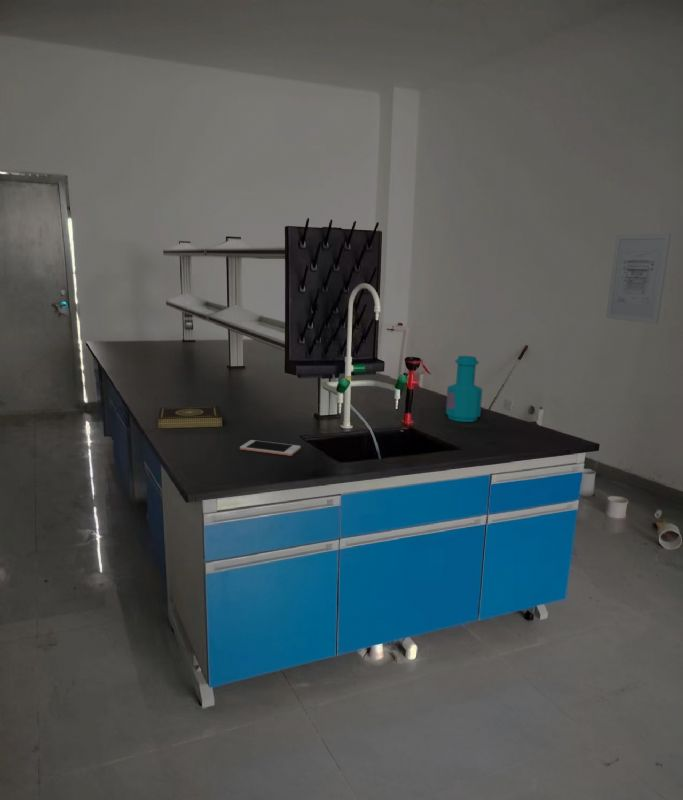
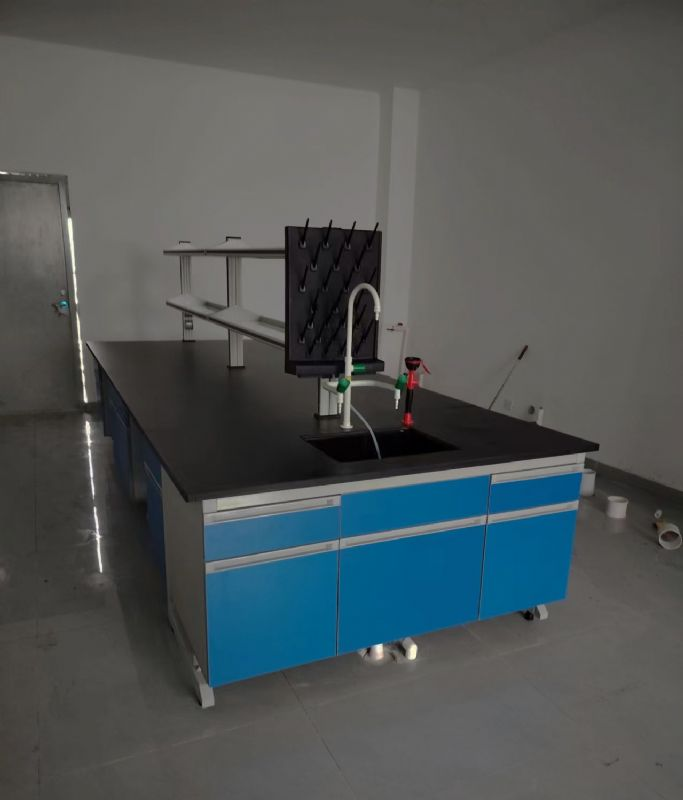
- cell phone (270, 447)
- bottle (464, 387)
- wall art (636, 278)
- book (190, 416)
